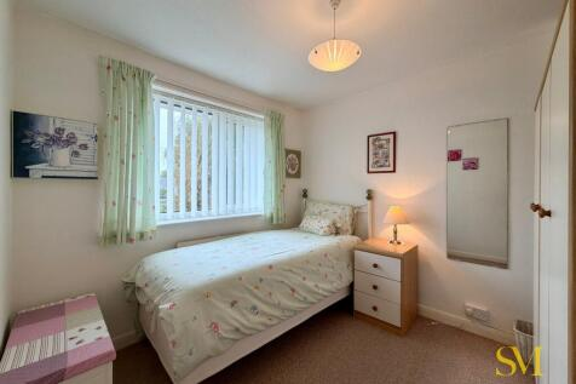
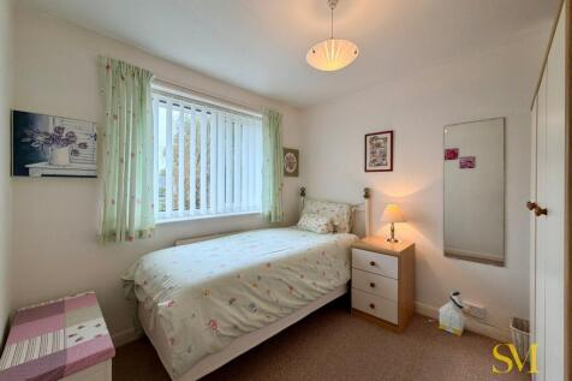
+ bag (452, 309)
